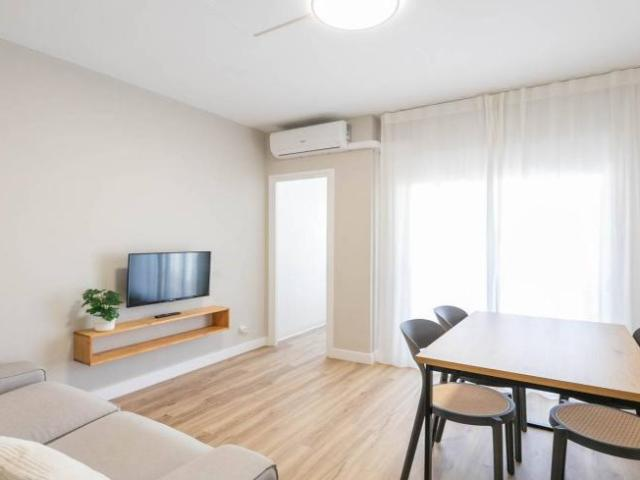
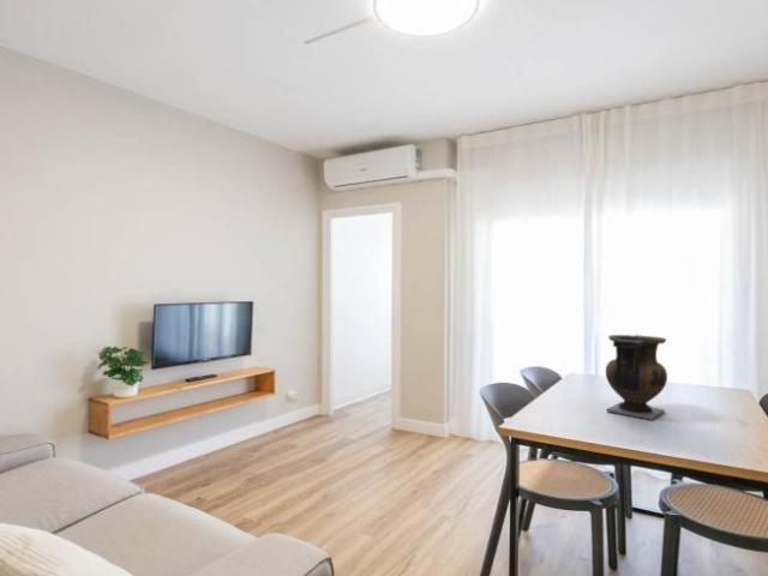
+ vase (635, 374)
